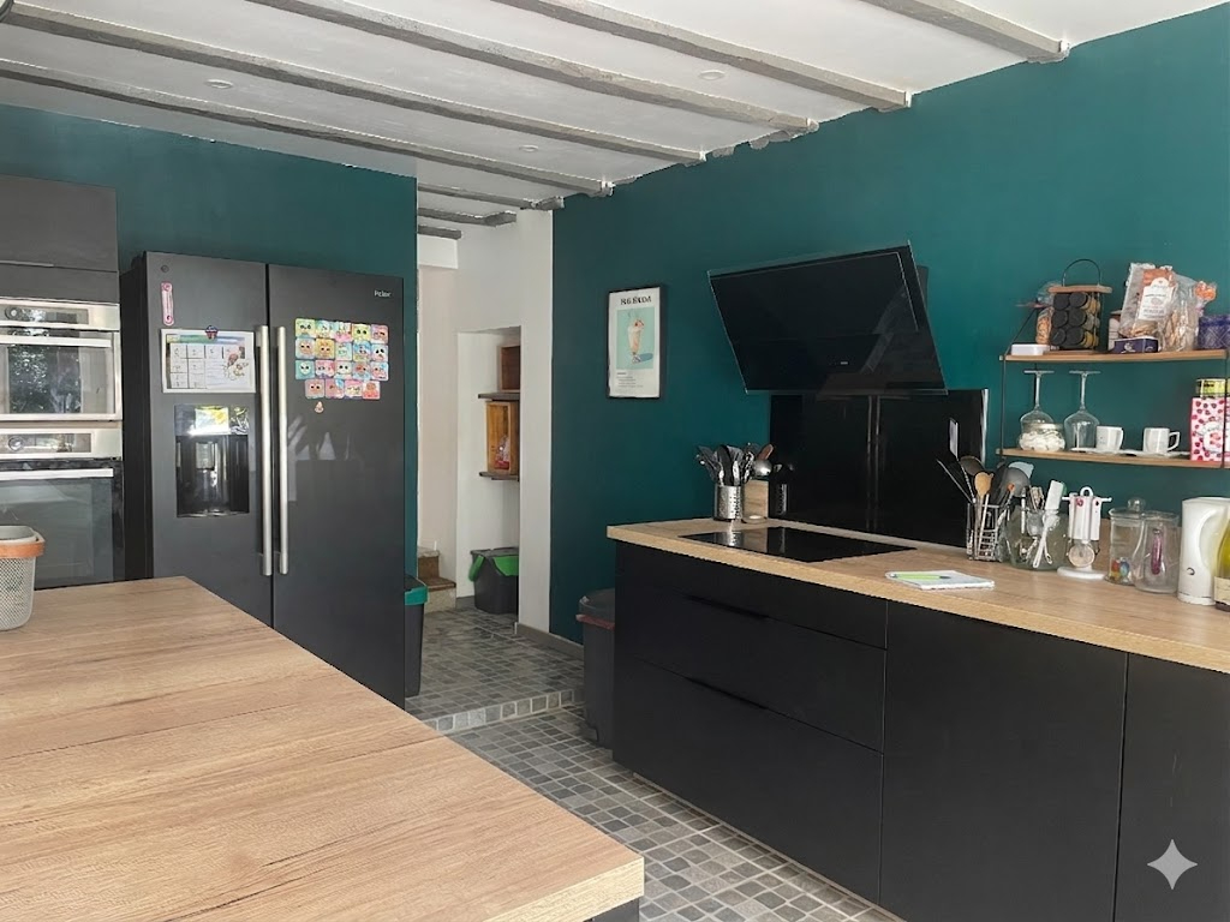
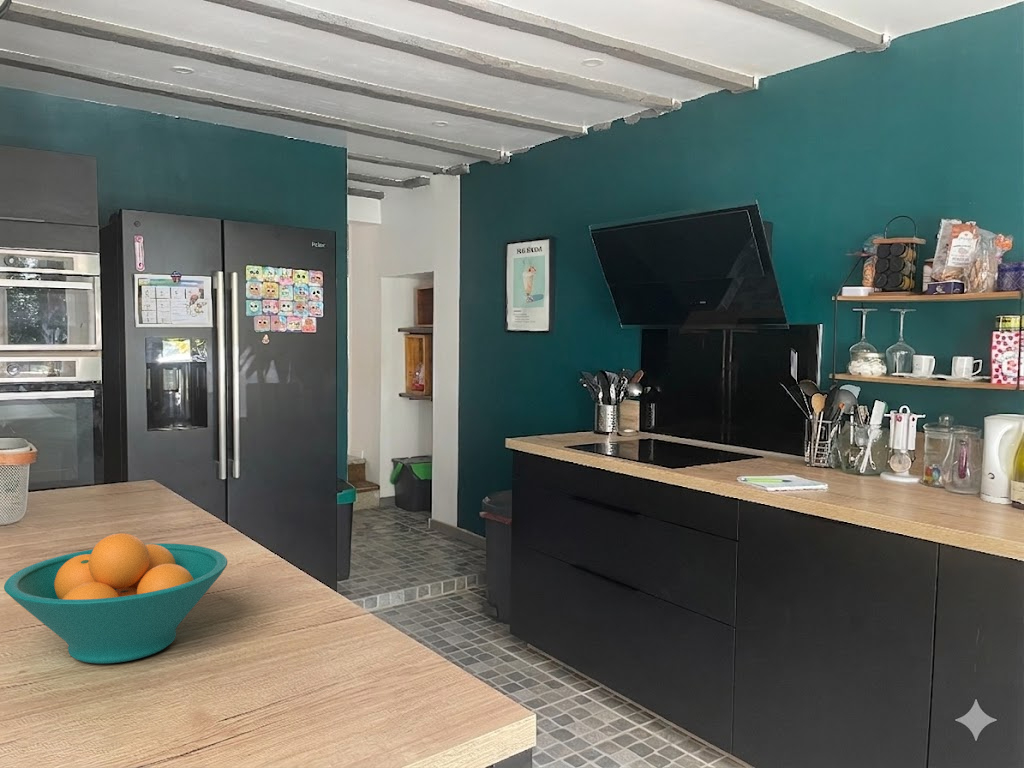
+ fruit bowl (122, 590)
